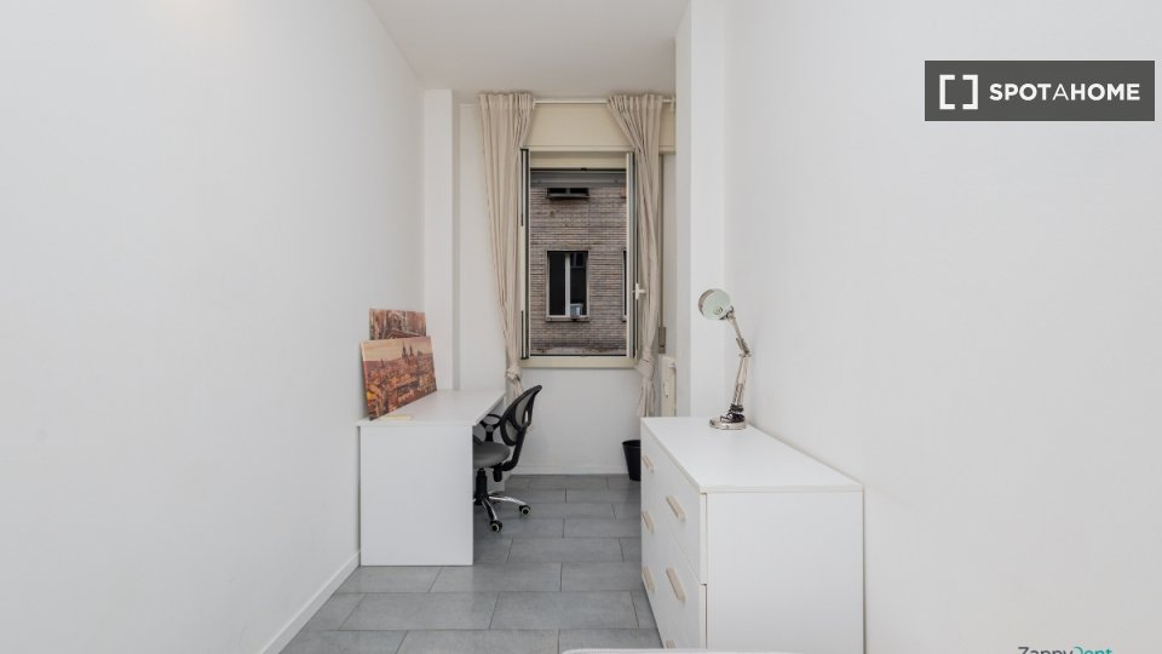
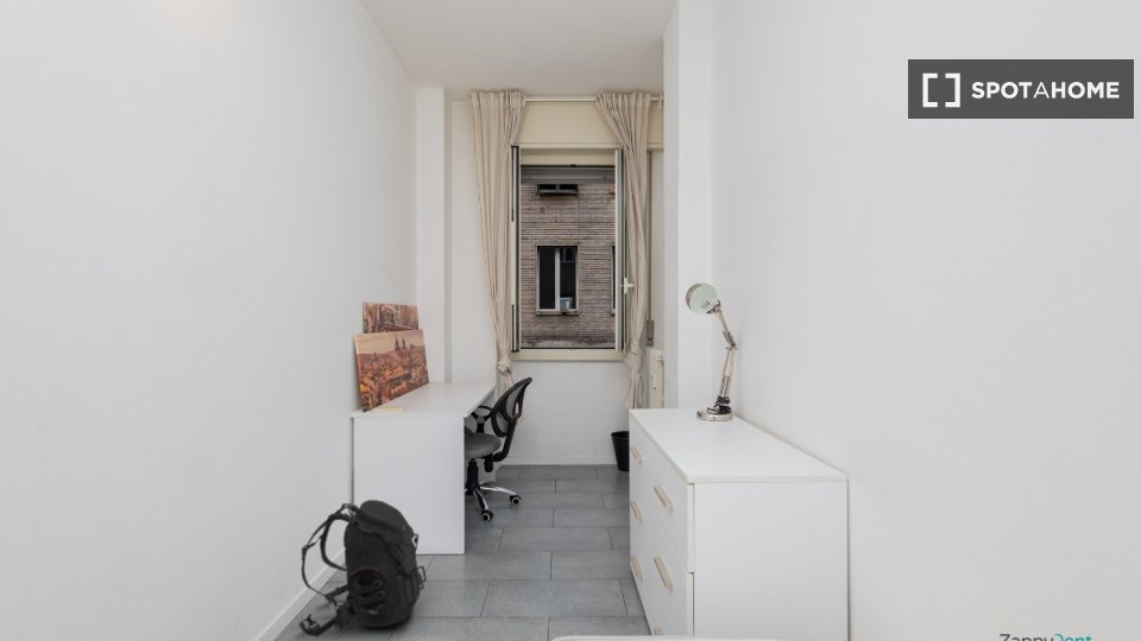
+ backpack (367, 559)
